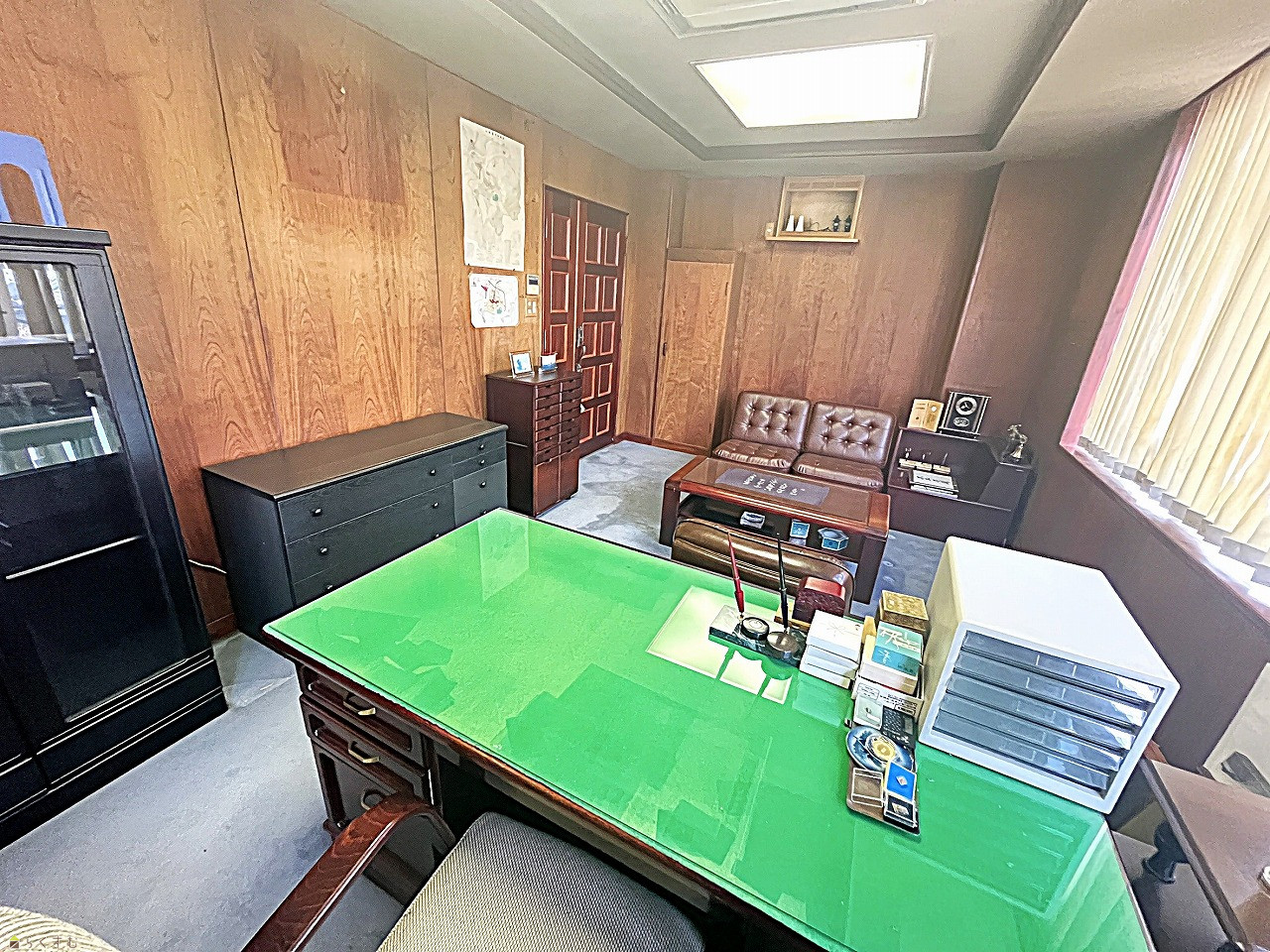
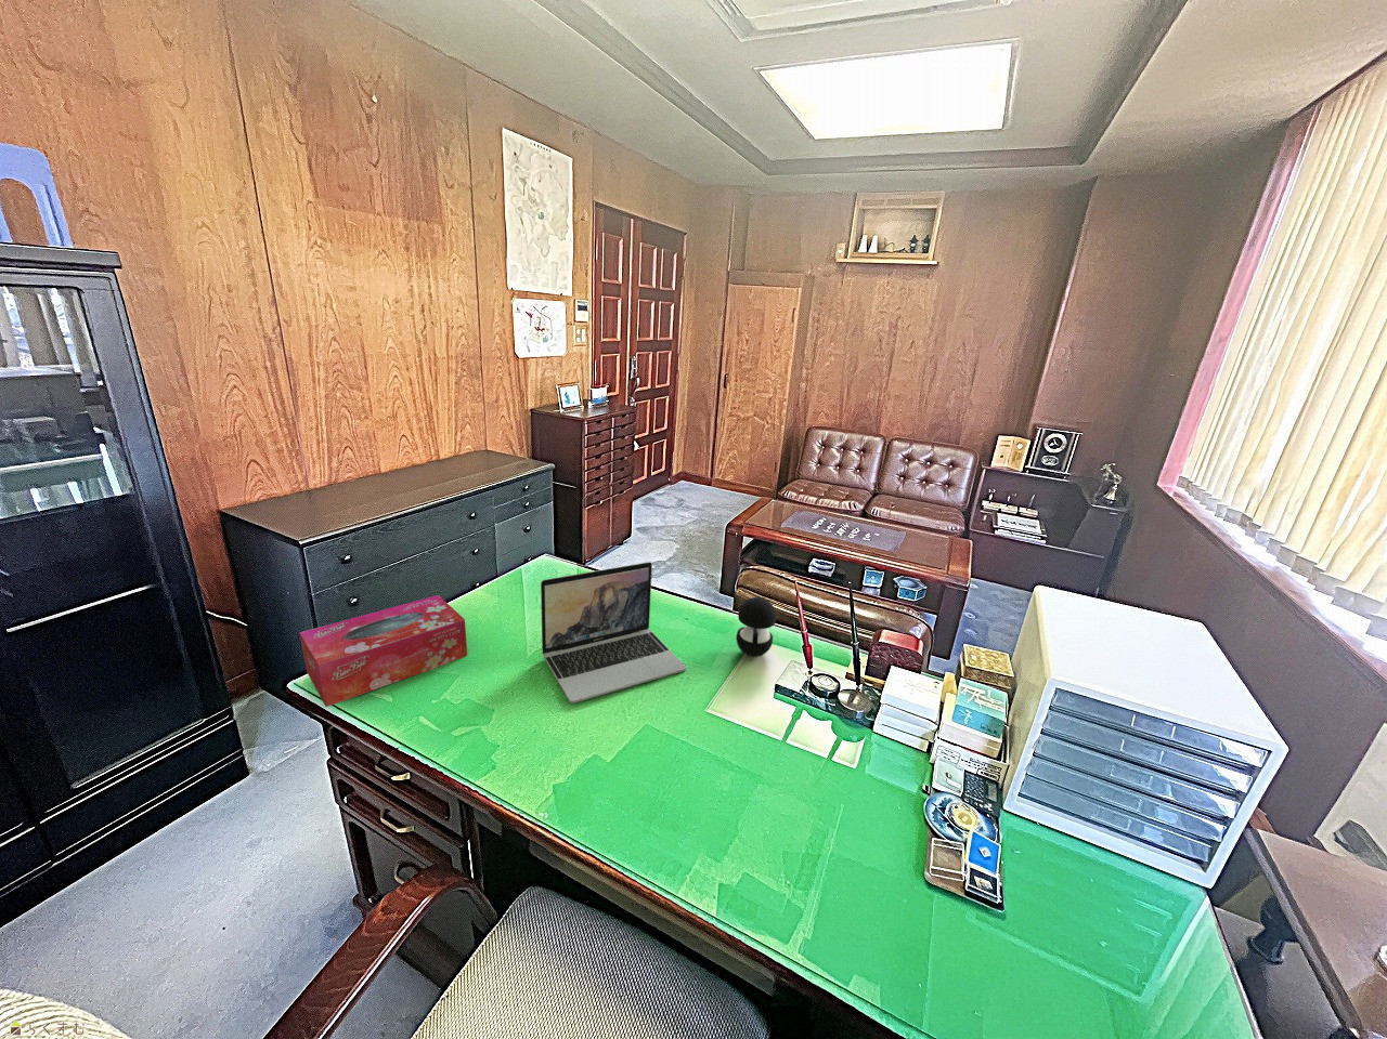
+ tissue box (388, 645)
+ laptop (615, 626)
+ speaker (756, 625)
